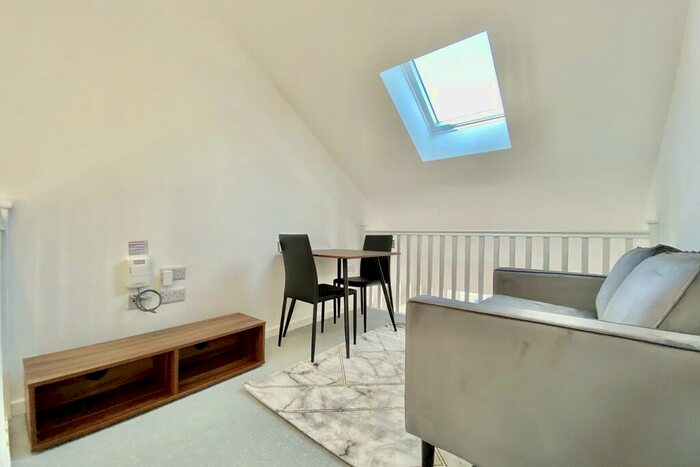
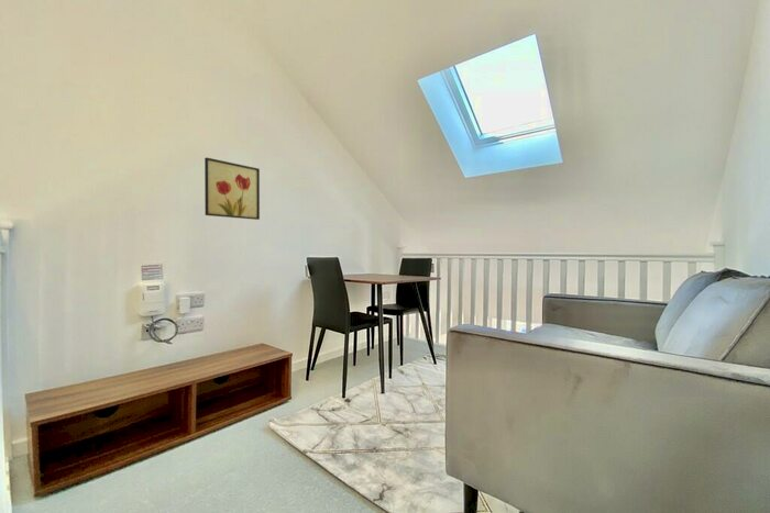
+ wall art (233, 190)
